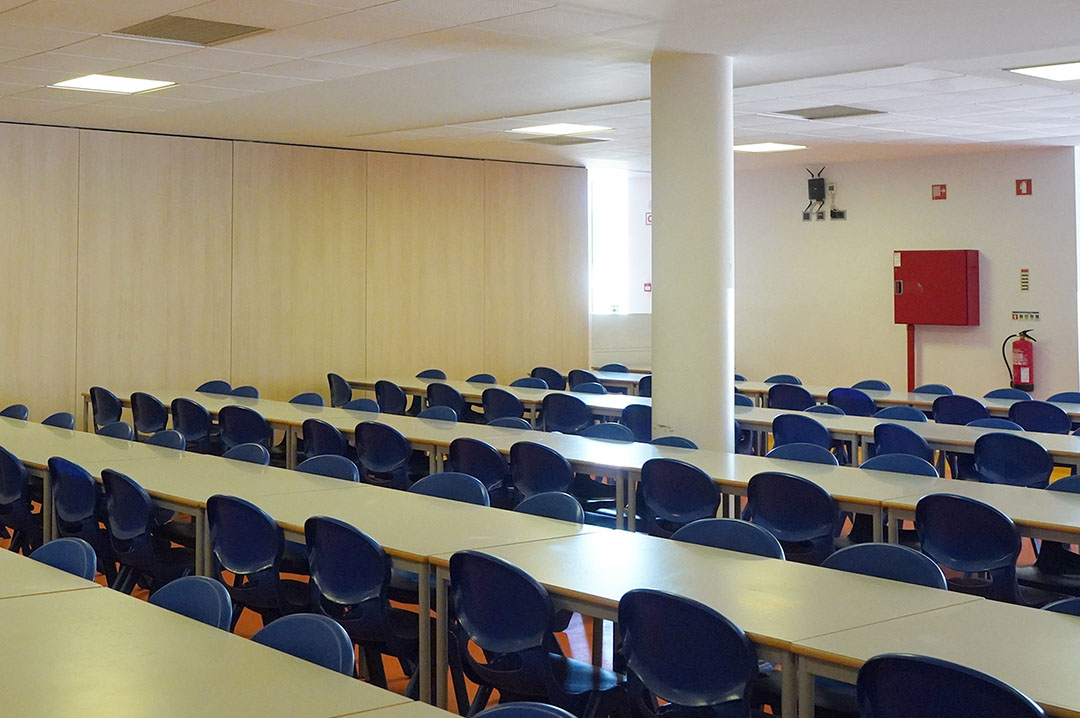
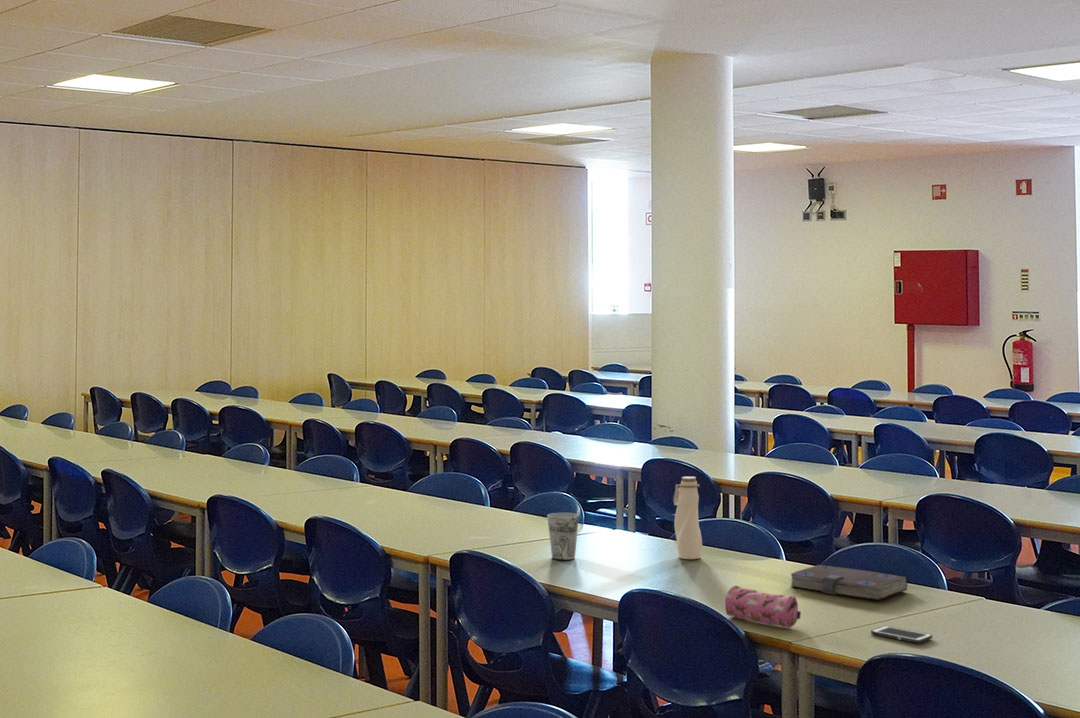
+ cell phone (901, 634)
+ cup (563, 536)
+ book (848, 580)
+ water bottle (687, 517)
+ pencil case (761, 606)
